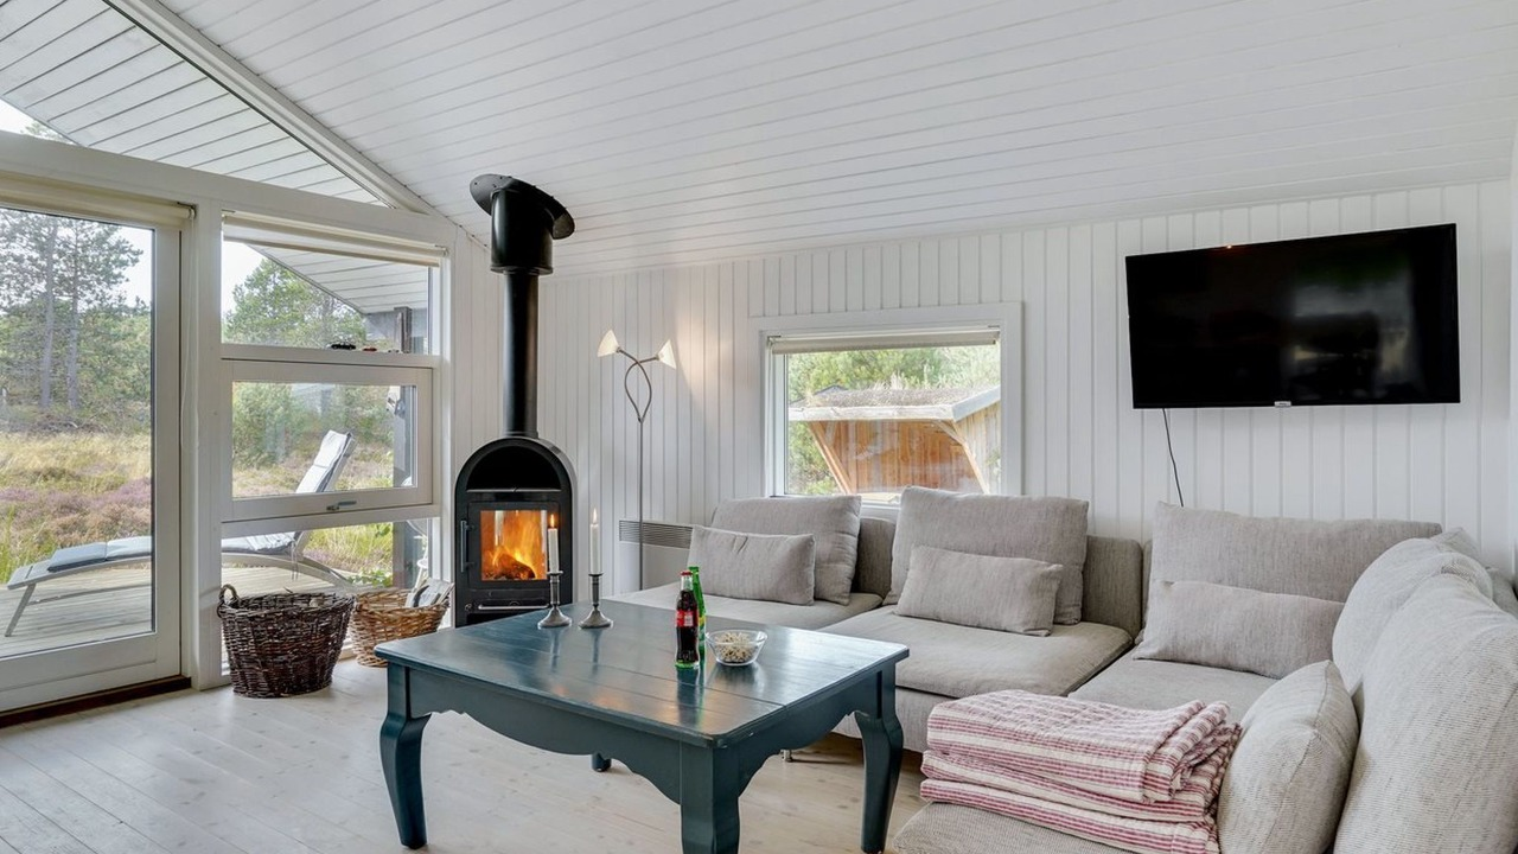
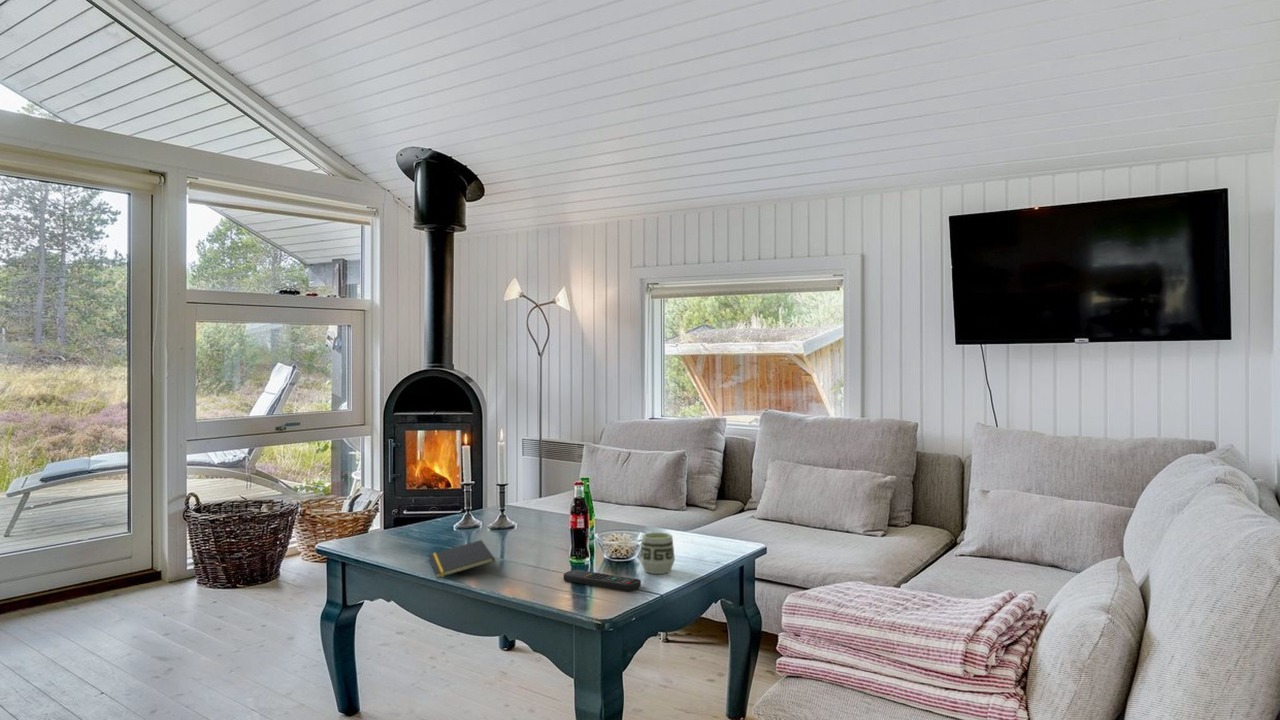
+ remote control (601, 579)
+ notepad (460, 558)
+ cup (657, 552)
